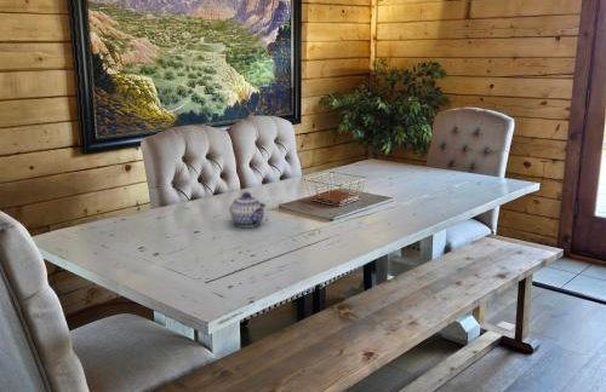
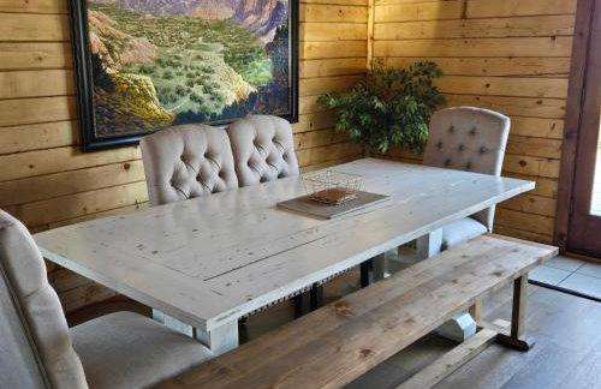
- teapot (247, 208)
